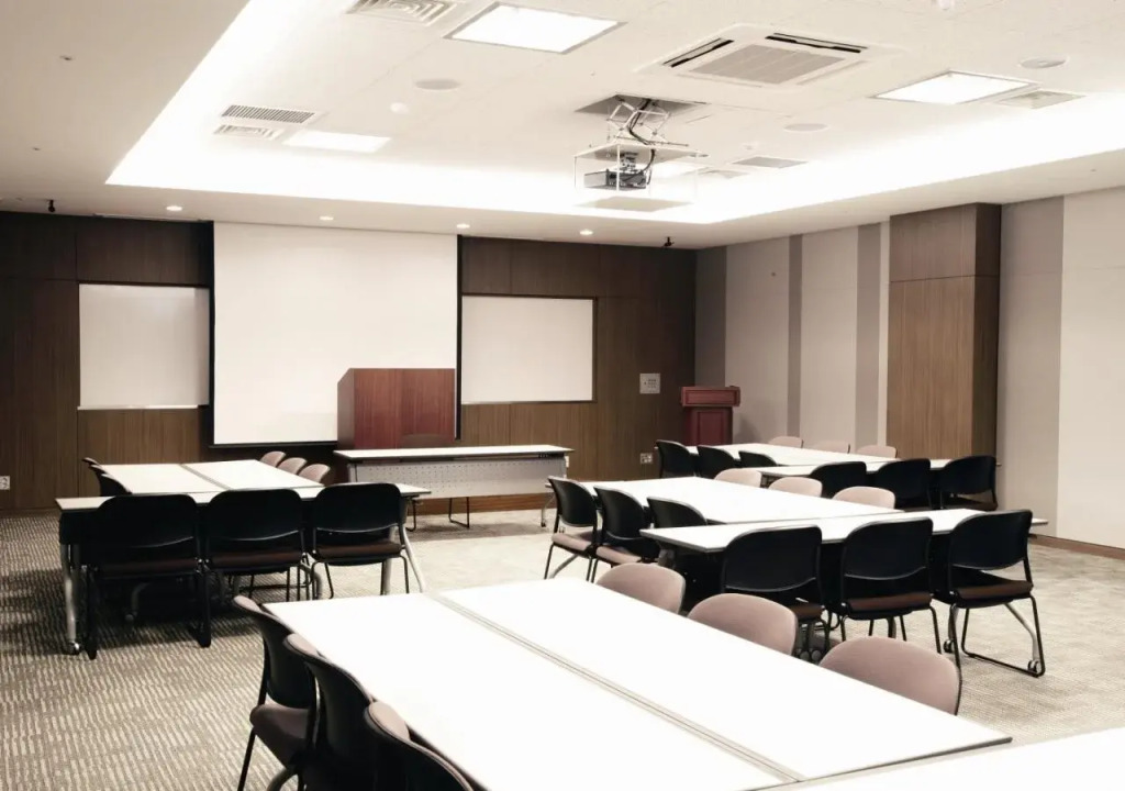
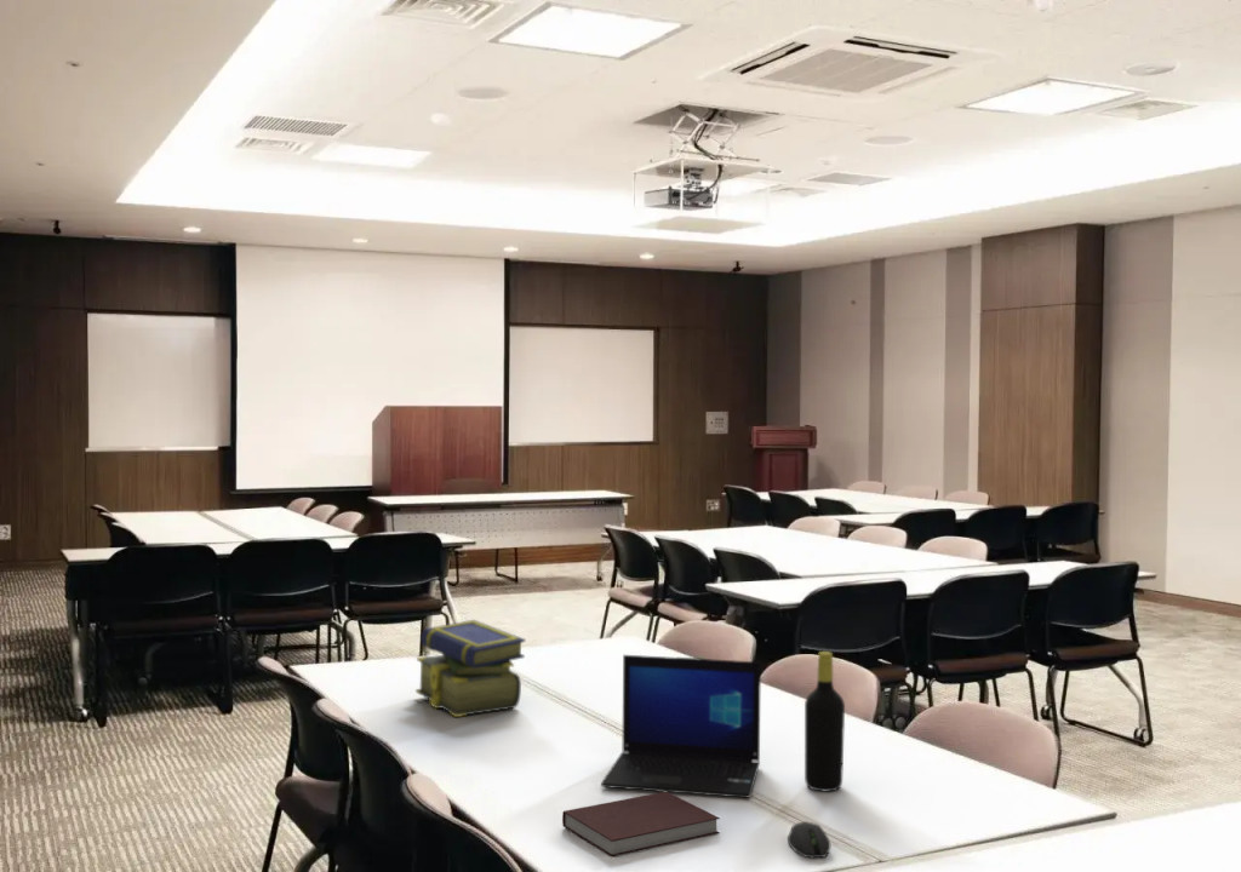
+ computer mouse (808, 836)
+ bottle (824, 719)
+ laptop (684, 722)
+ notebook (640, 821)
+ stack of books (471, 665)
